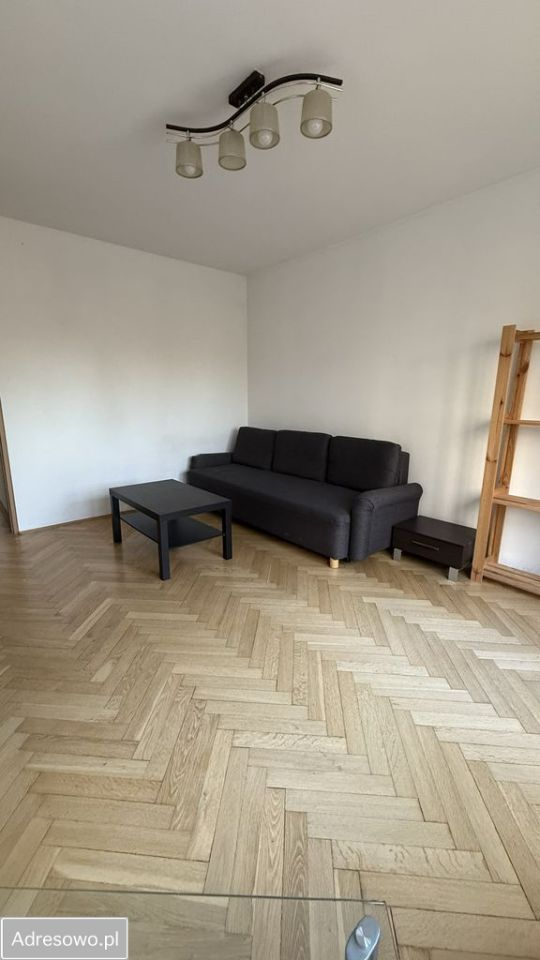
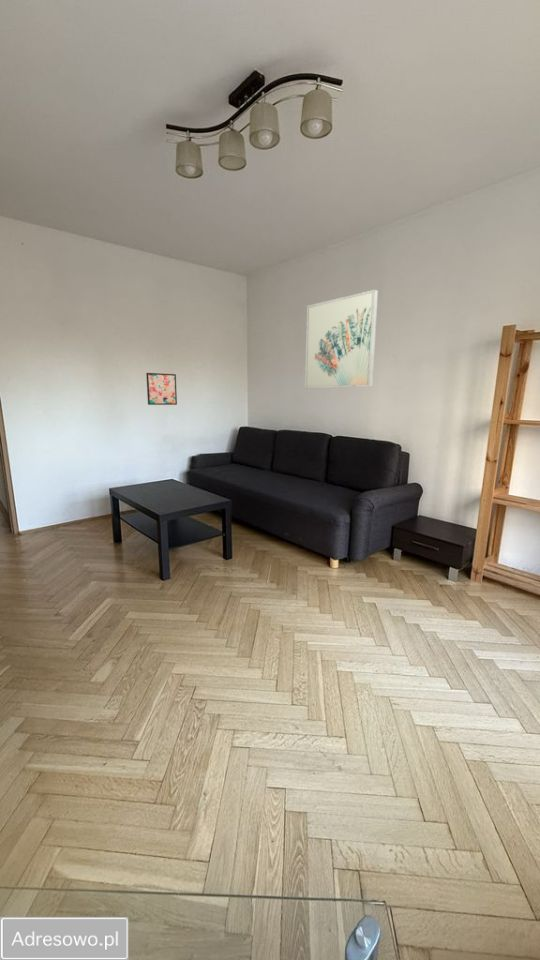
+ wall art (162, 389)
+ wall art (337, 344)
